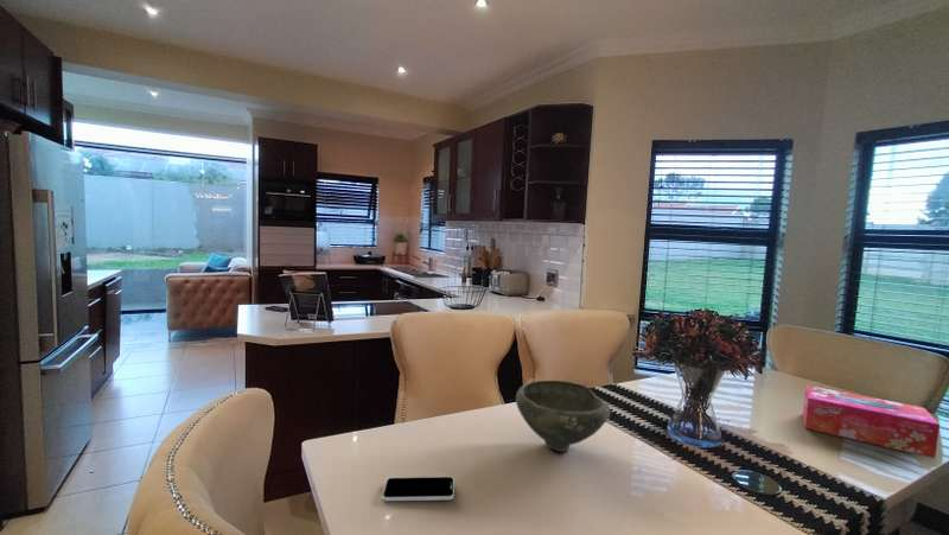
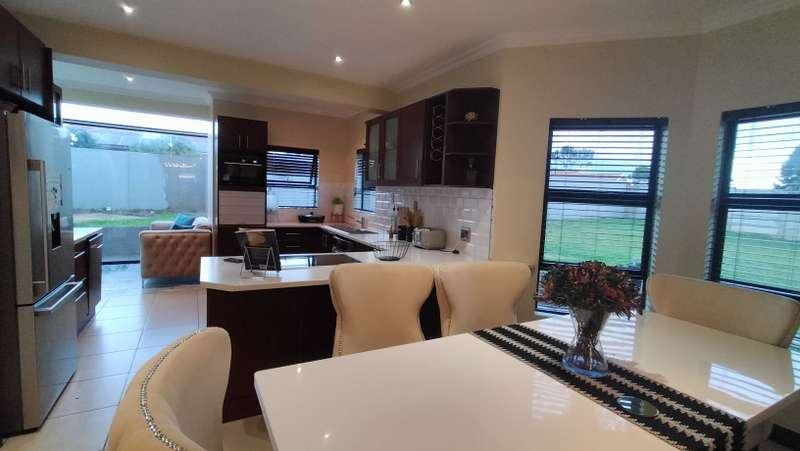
- bowl (560, 421)
- smartphone (419, 488)
- tissue box (864, 418)
